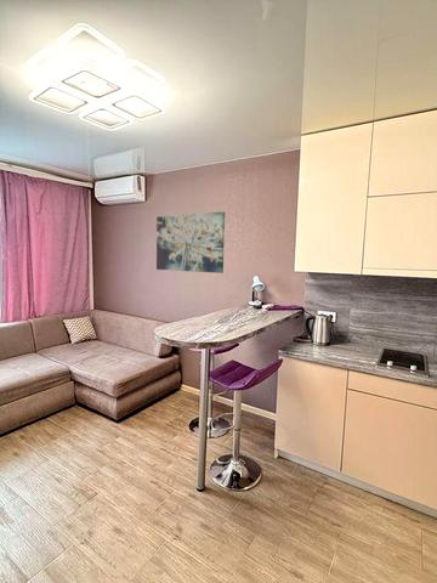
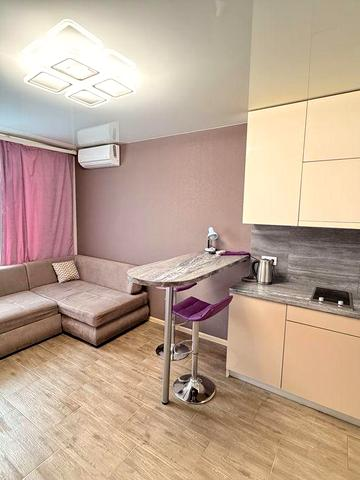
- wall art (187, 243)
